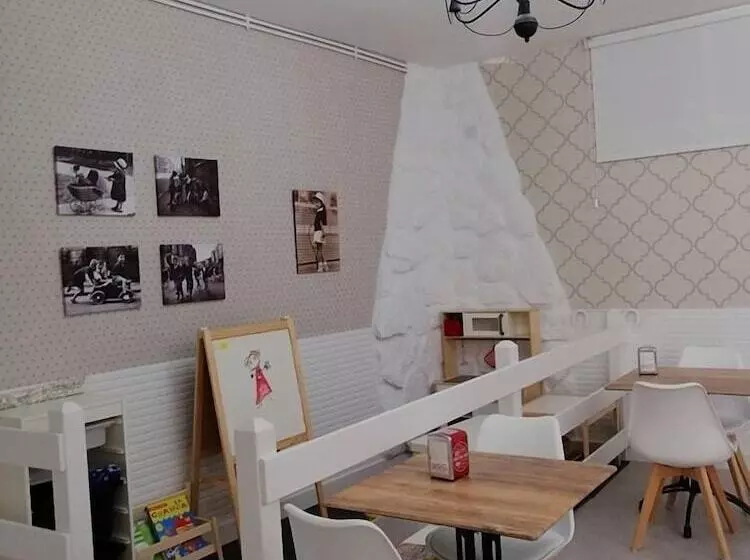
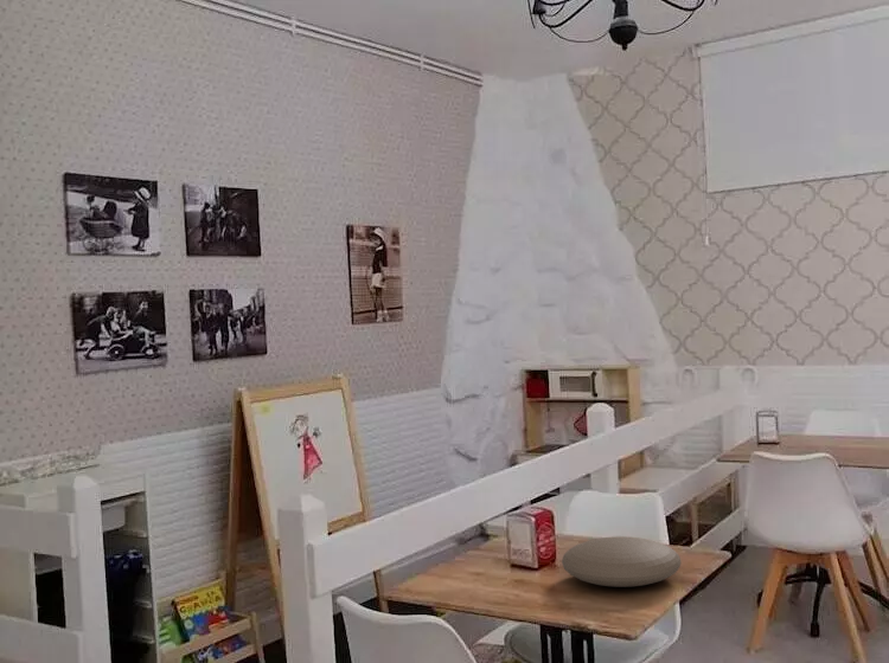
+ plate (620, 560)
